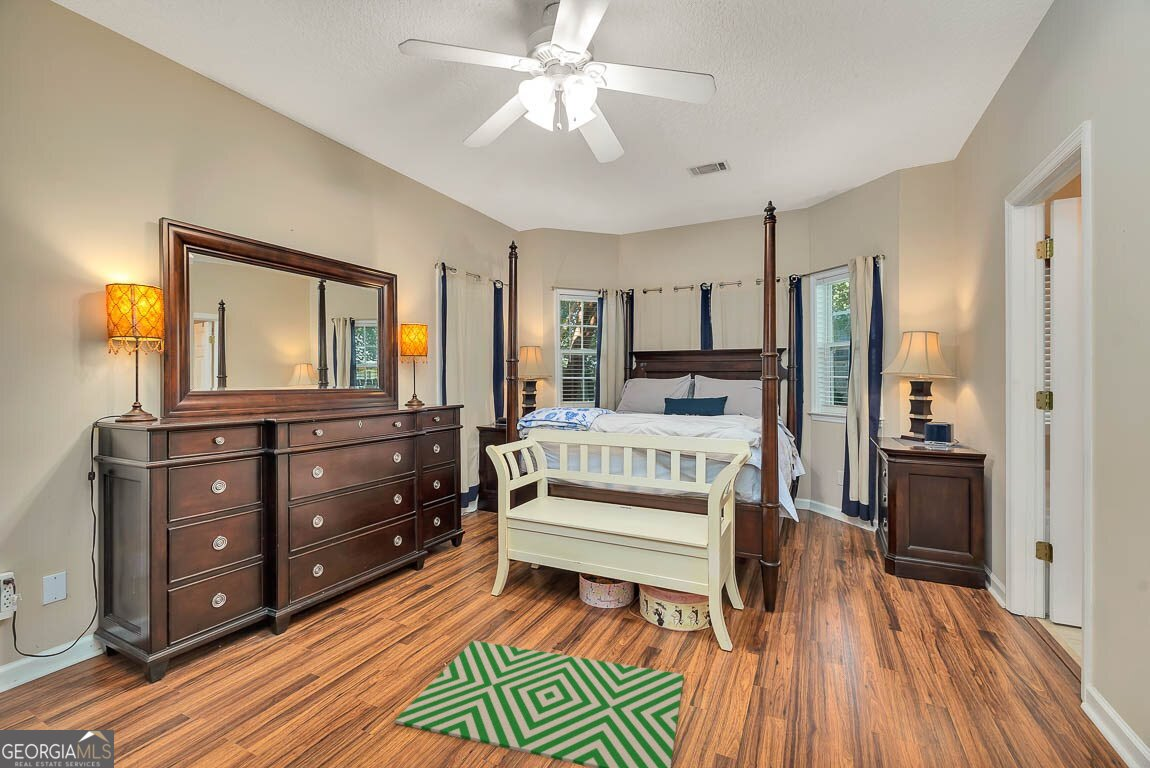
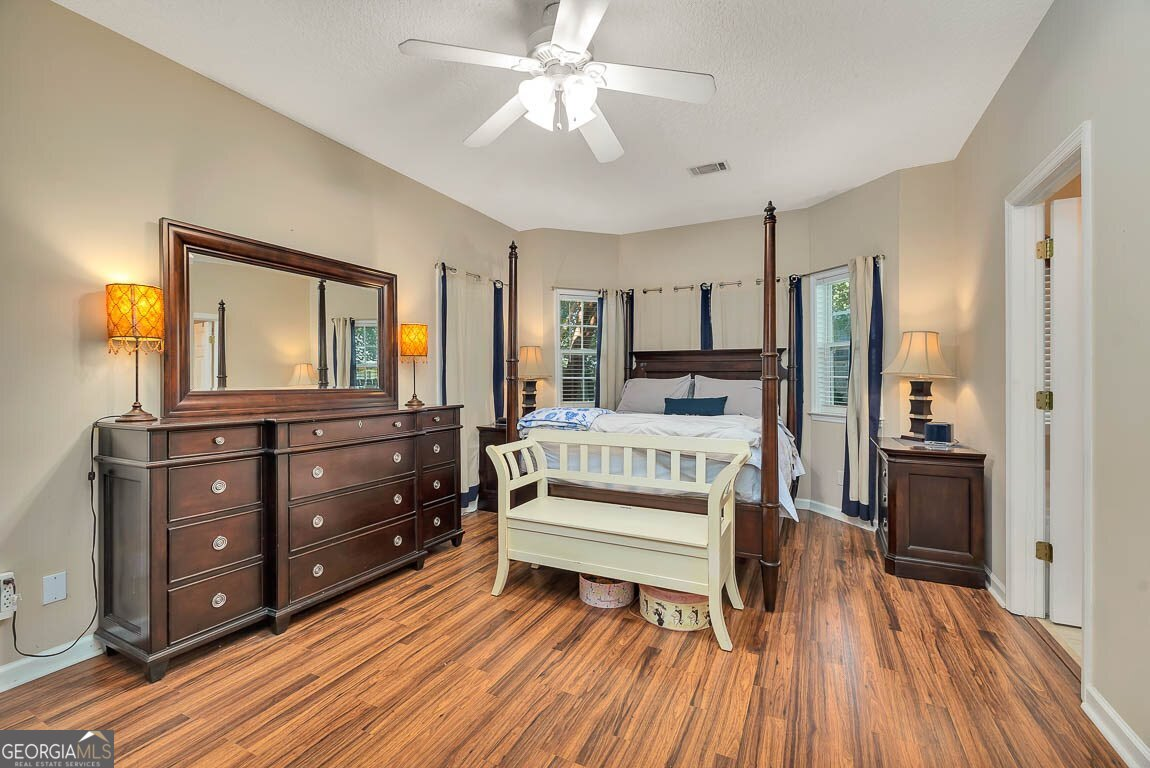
- rug (549, 696)
